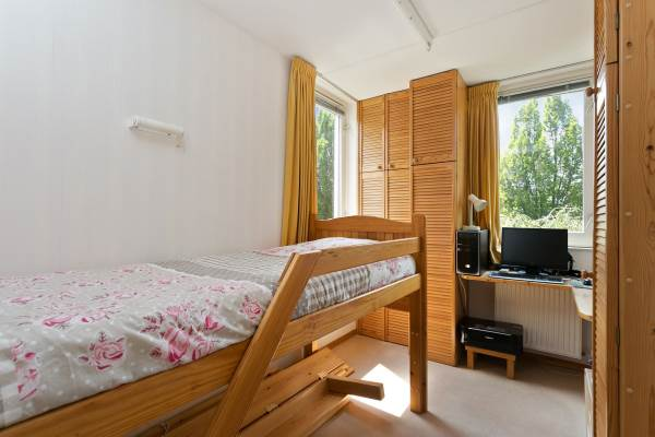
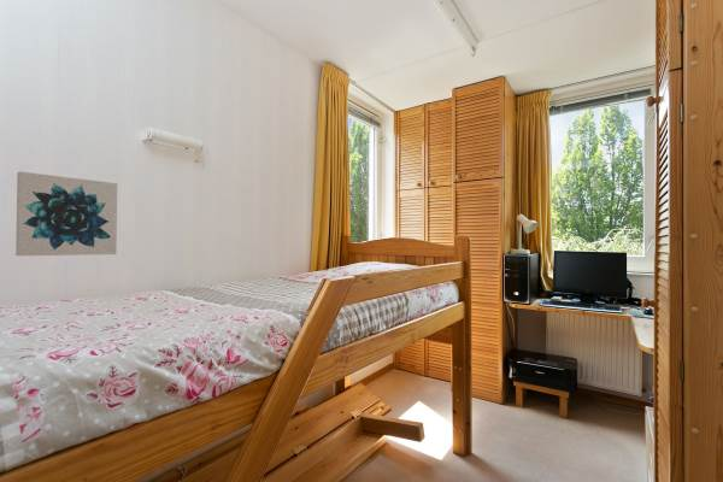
+ wall art (70, 216)
